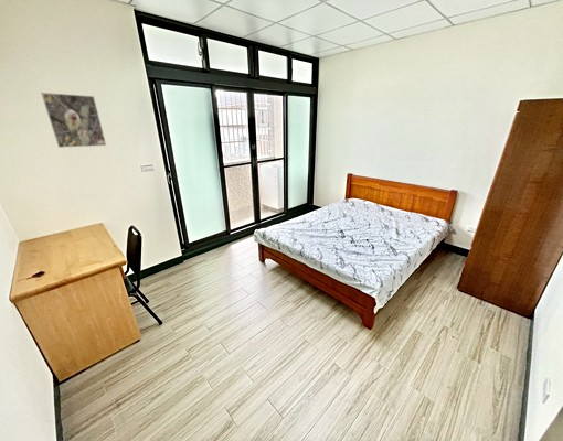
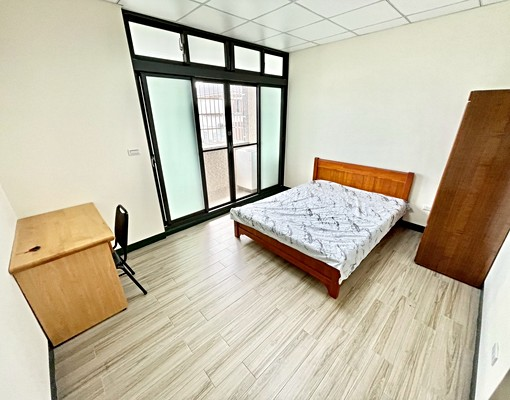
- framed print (76, 121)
